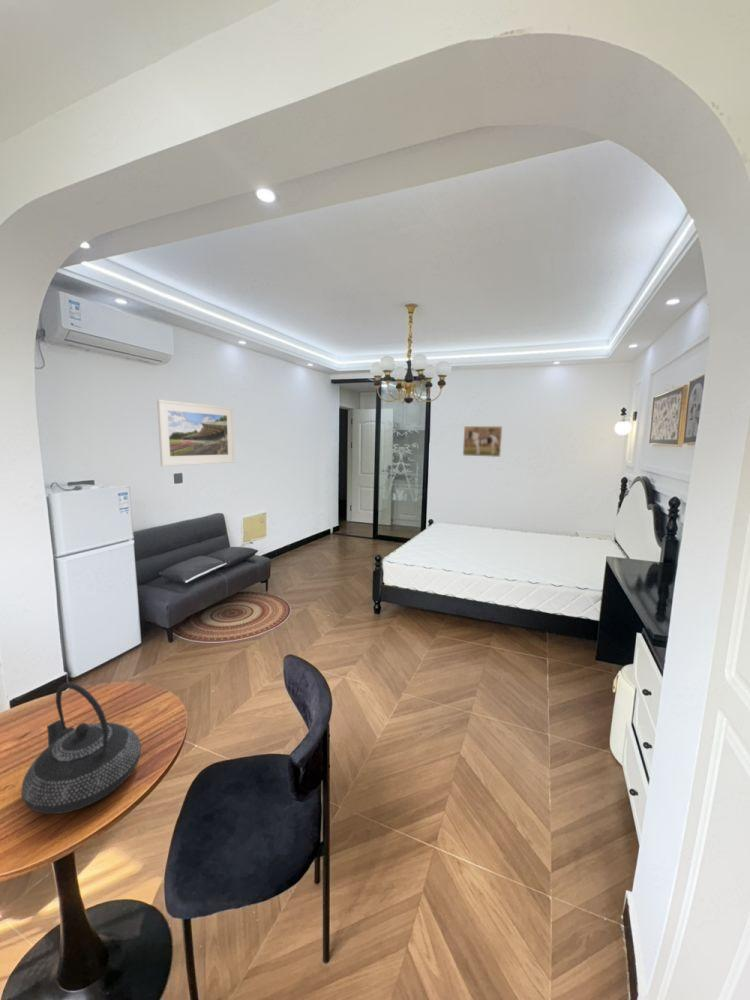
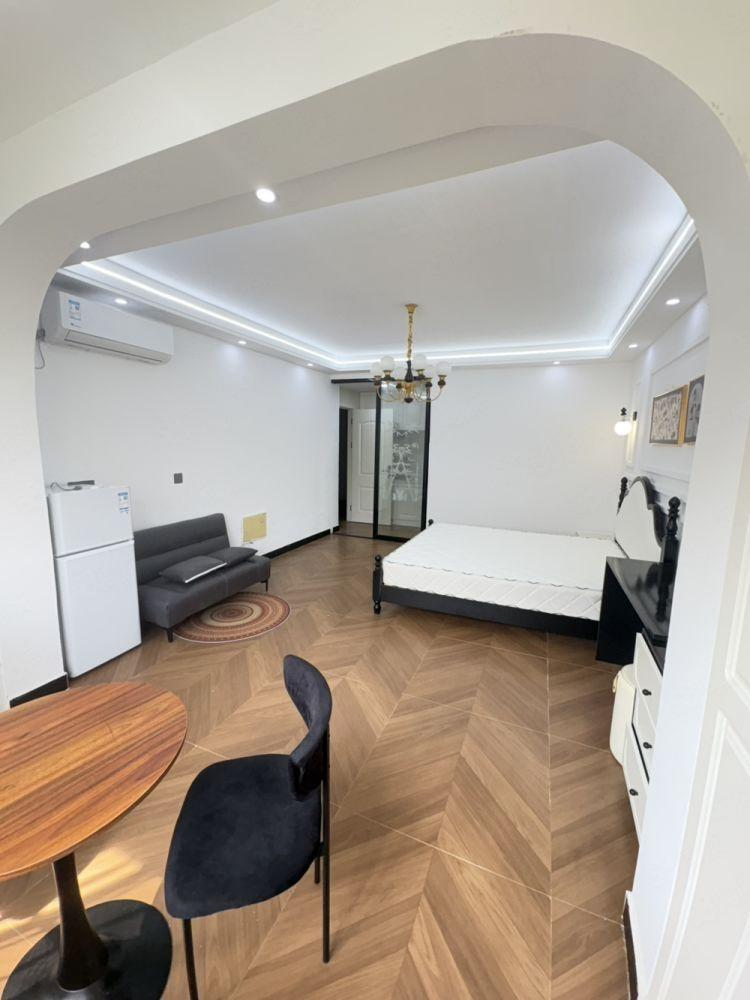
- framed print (200, 434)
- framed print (482, 441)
- teapot (78, 732)
